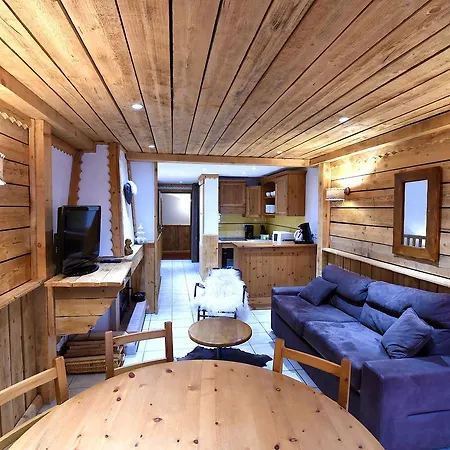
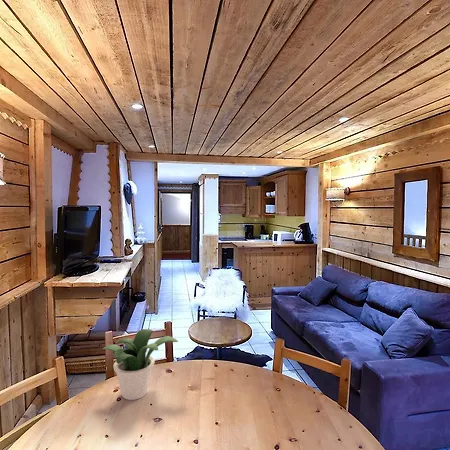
+ potted plant (140, 364)
